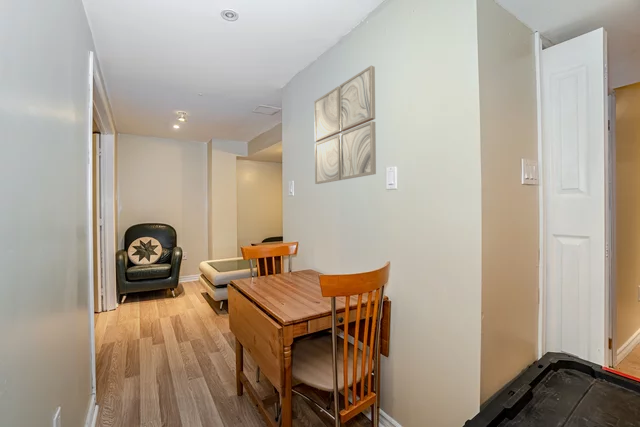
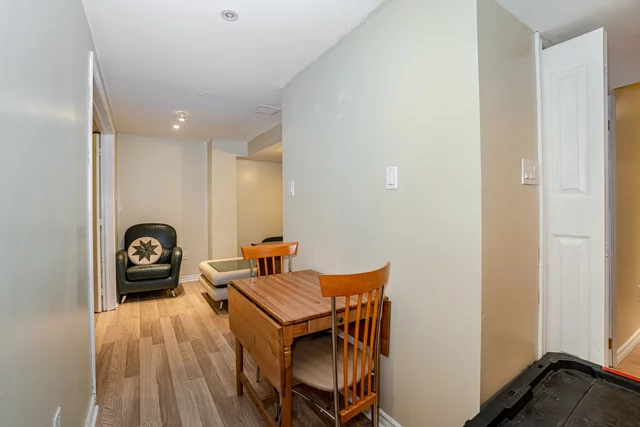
- wall art (341, 133)
